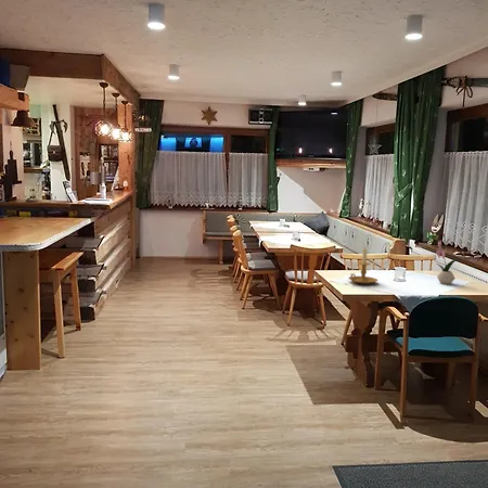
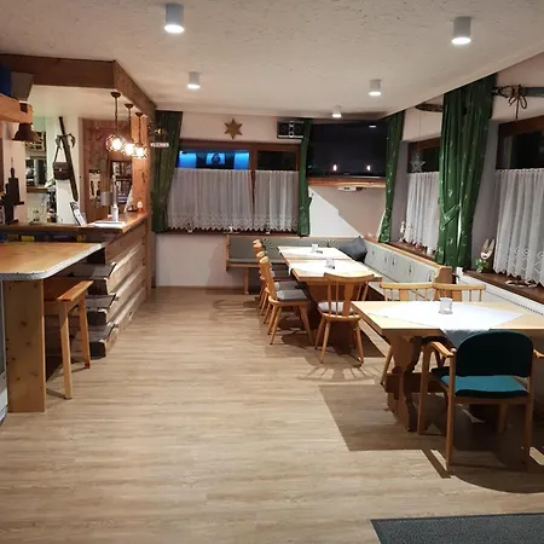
- flower arrangement (445, 261)
- candle holder (363, 265)
